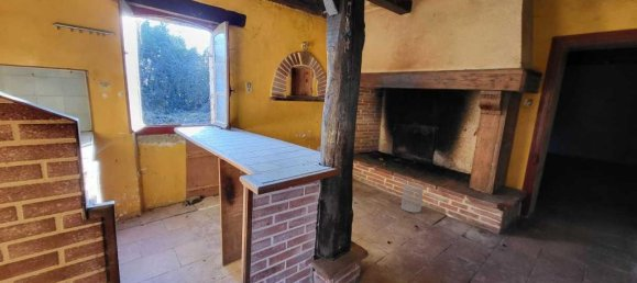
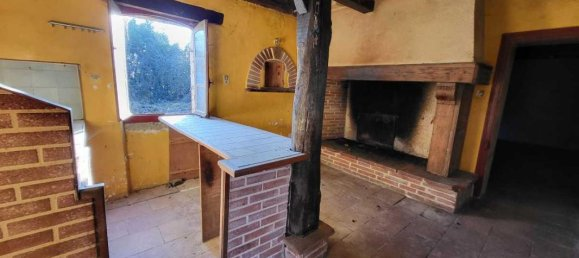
- wastebasket (411, 196)
